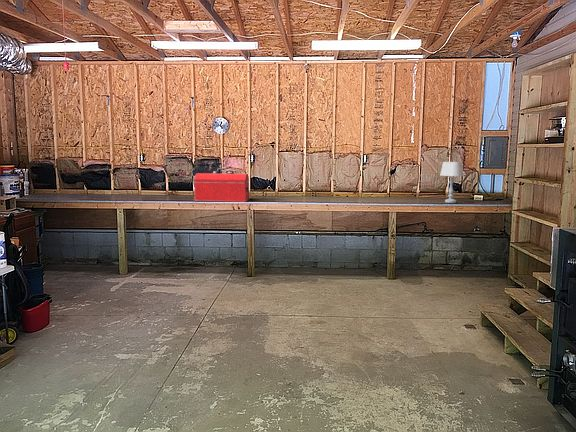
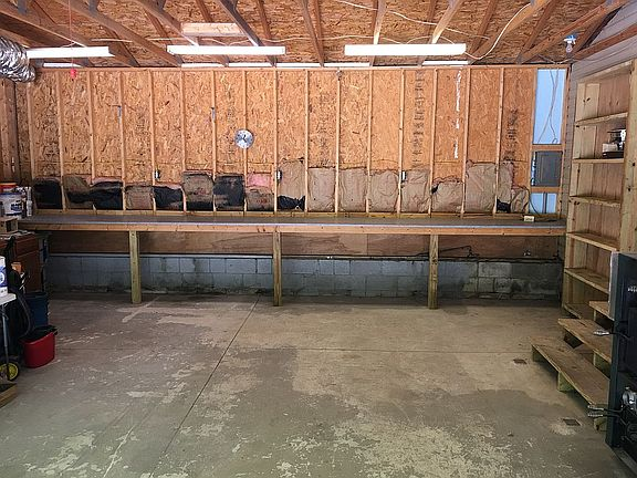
- table lamp (451, 182)
- toolbox (222, 184)
